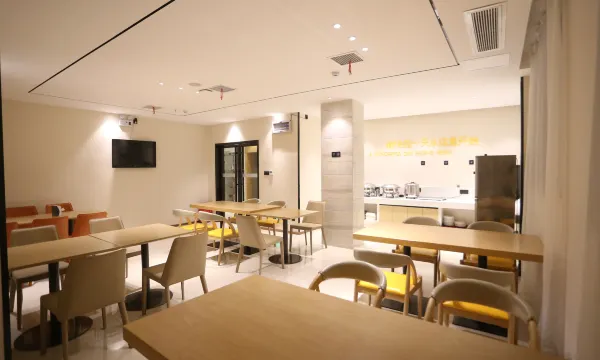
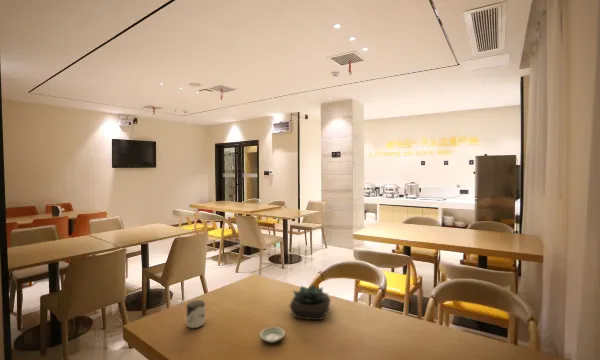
+ succulent plant (310, 300)
+ saucer (272, 336)
+ cup (194, 315)
